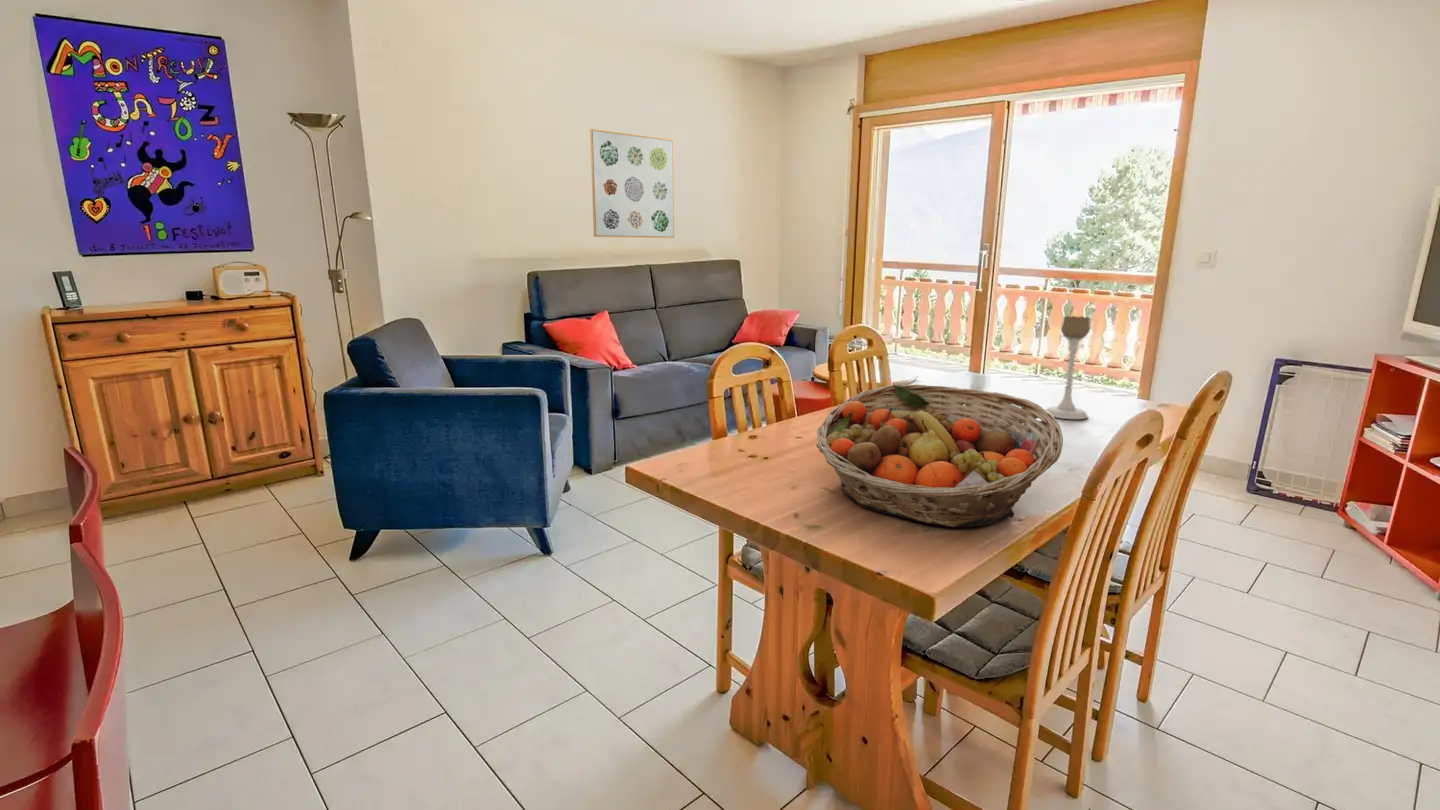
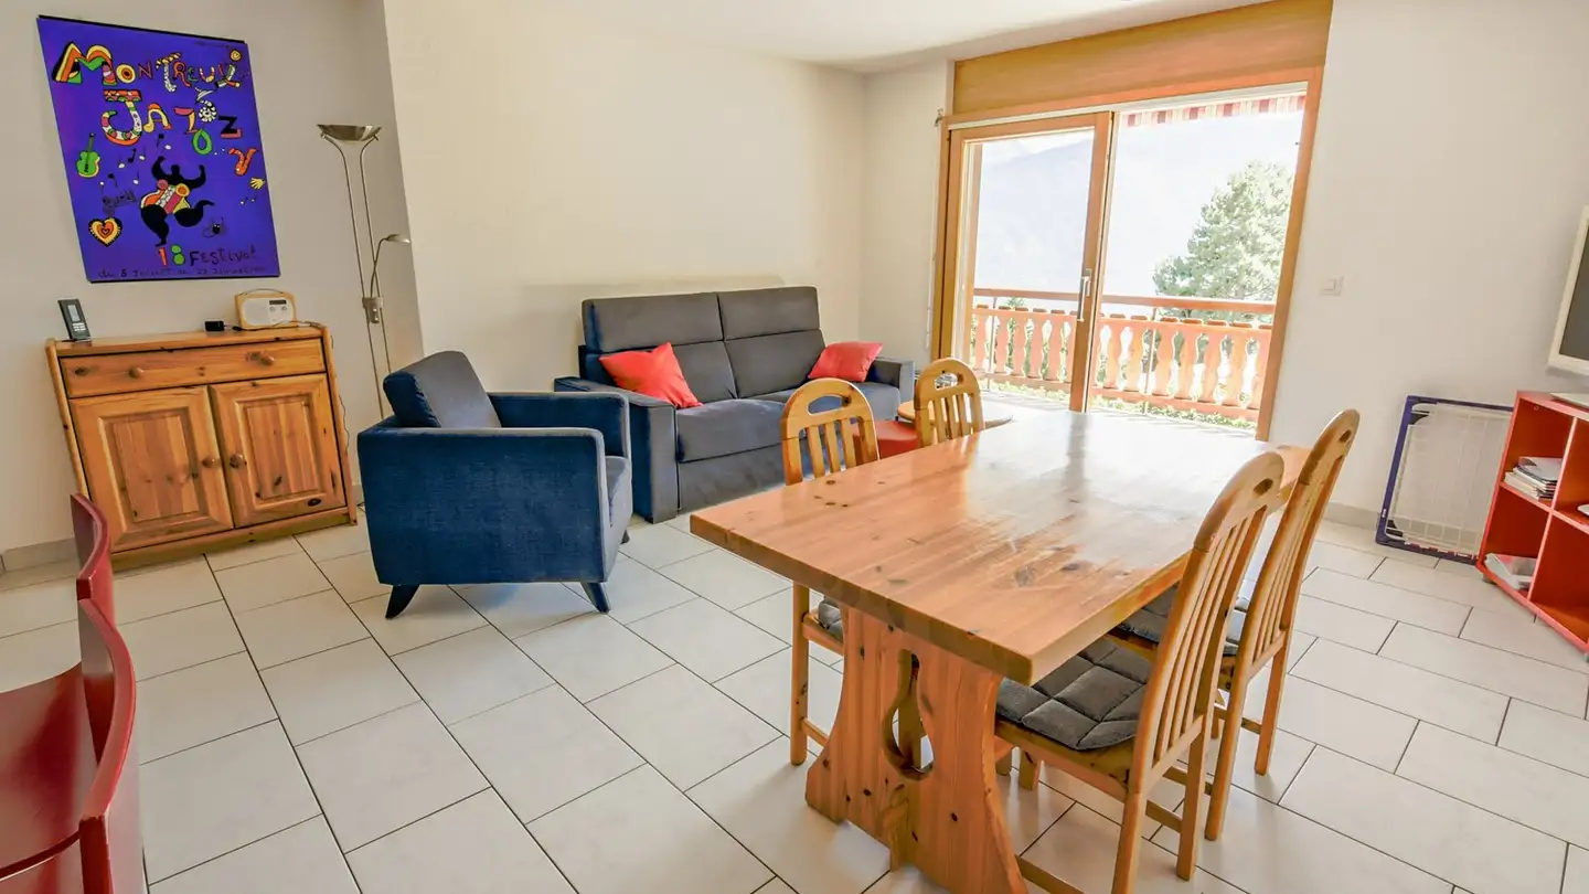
- candle holder (1071, 366)
- fruit basket (930, 449)
- wall art (634, 186)
